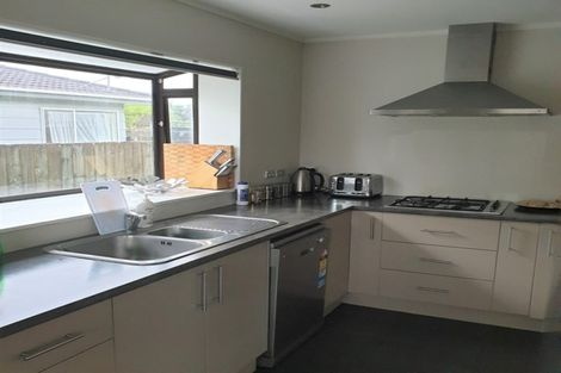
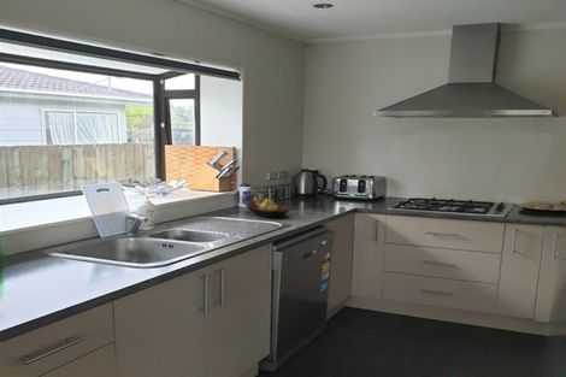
+ fruit bowl (266, 206)
